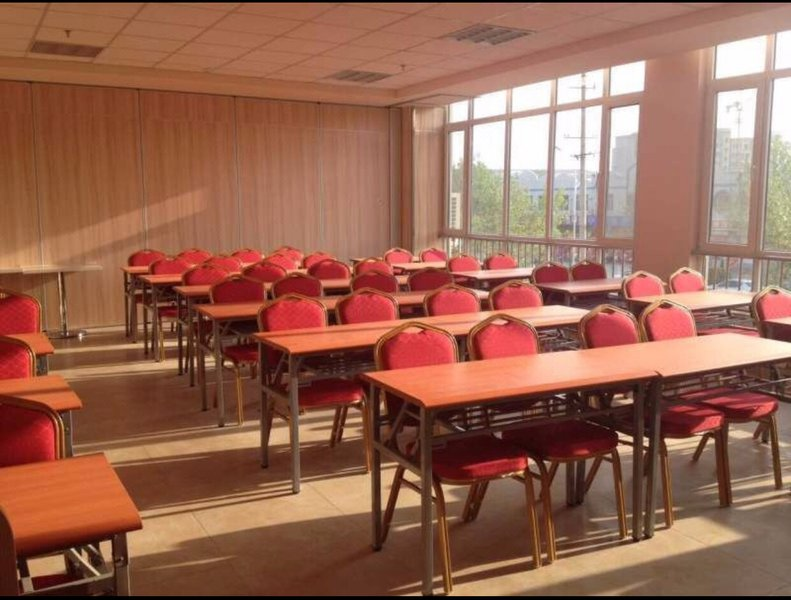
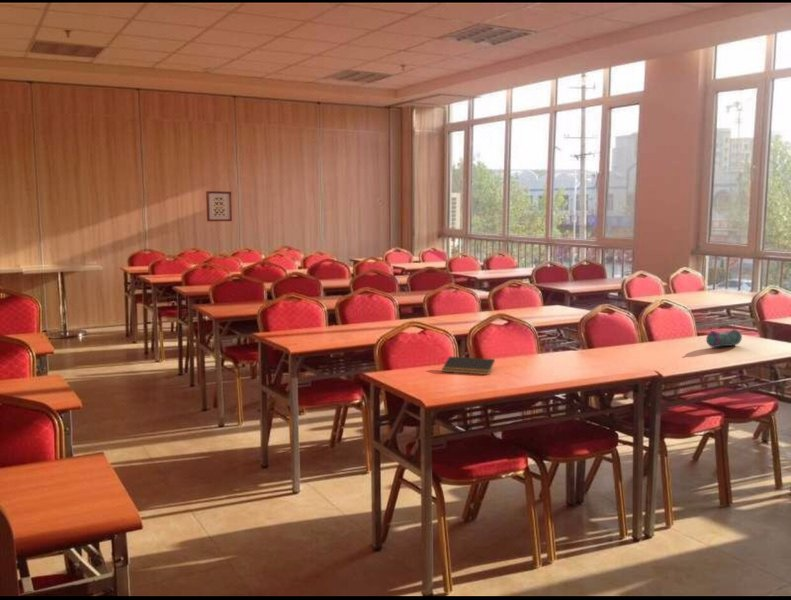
+ pencil case (723, 338)
+ notepad (468, 365)
+ wall art (219, 206)
